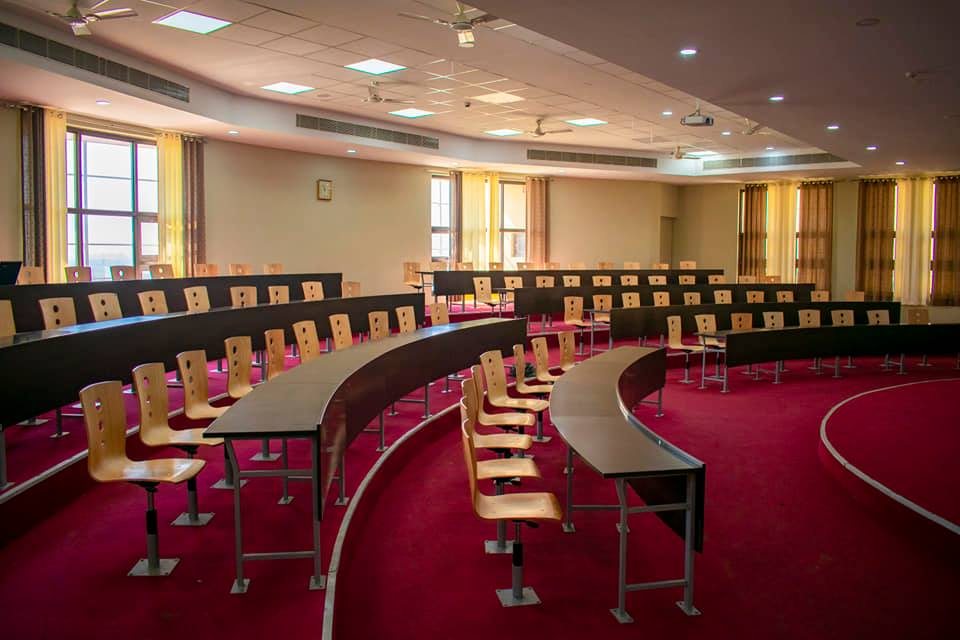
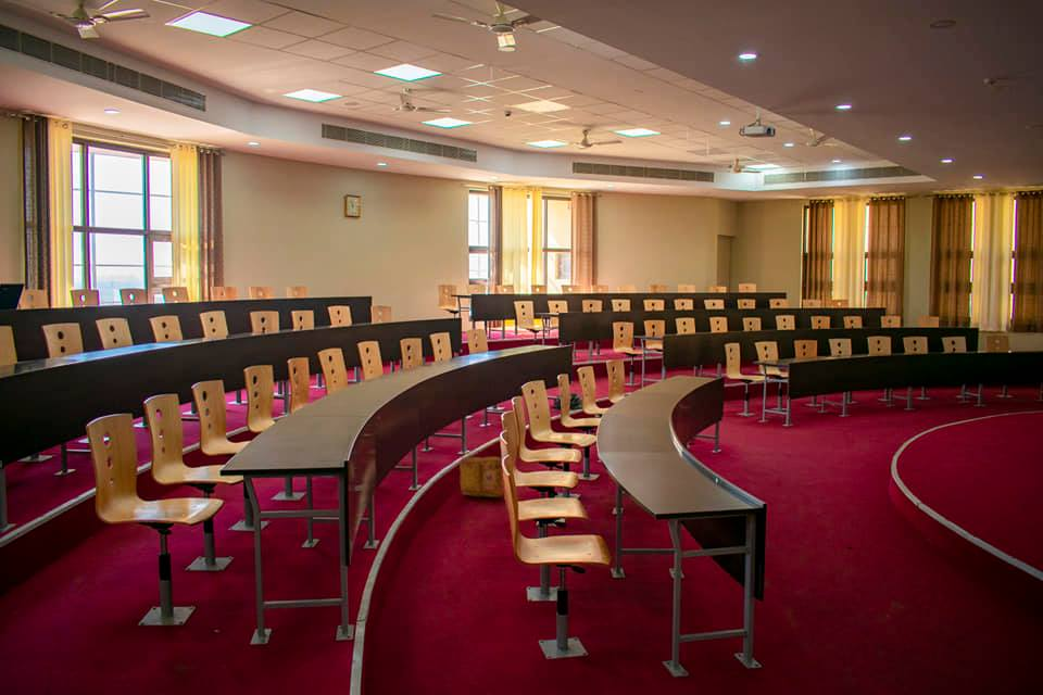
+ backpack (487, 476)
